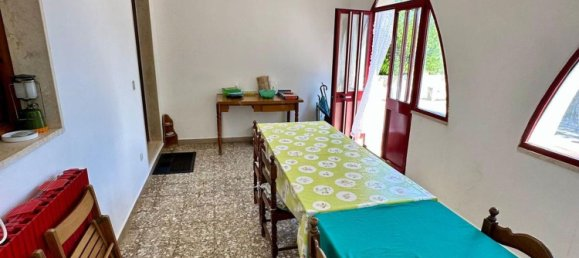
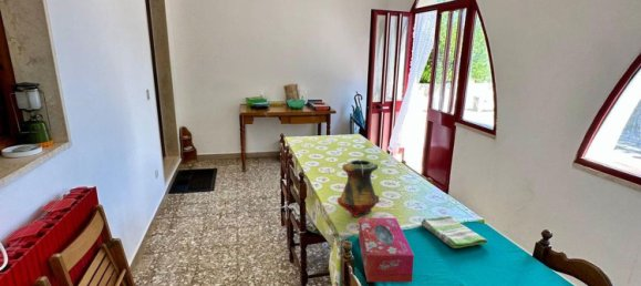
+ dish towel (452, 229)
+ vase (360, 187)
+ tissue box (382, 246)
